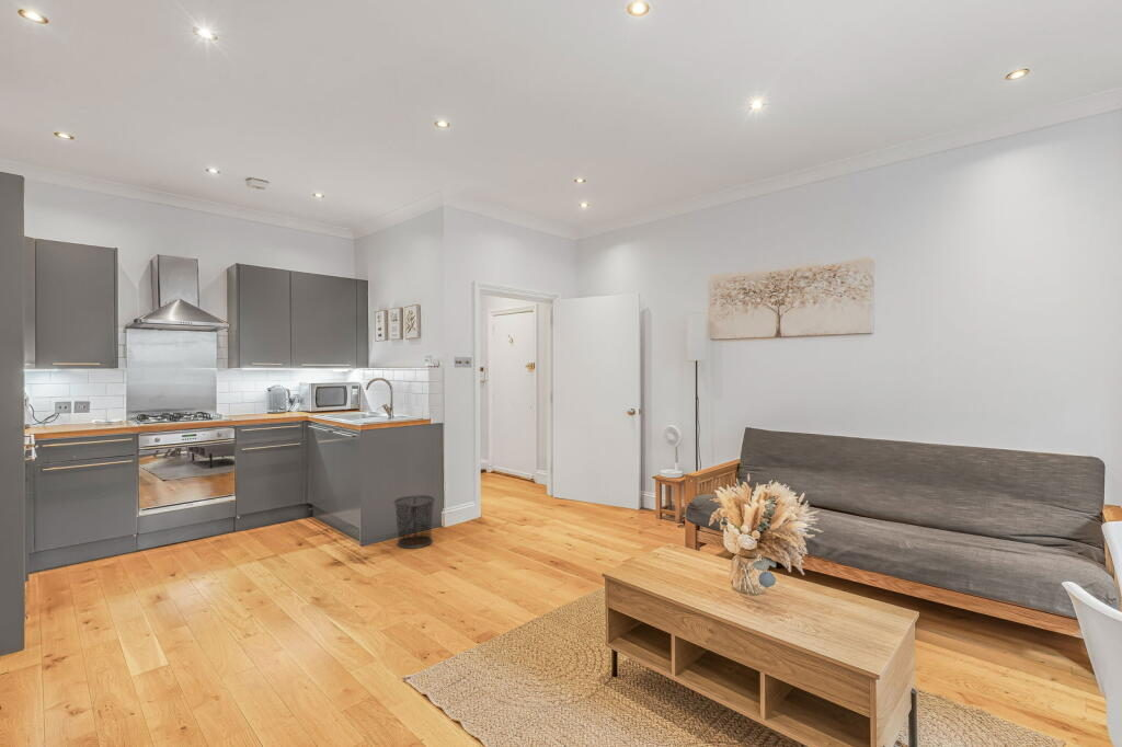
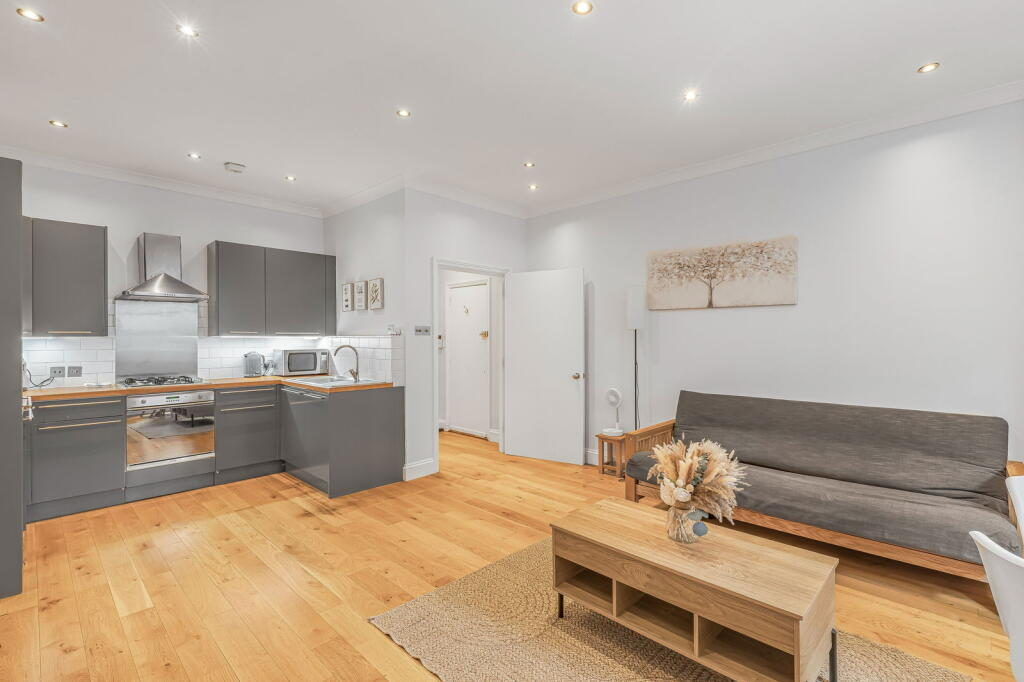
- waste bin (414, 521)
